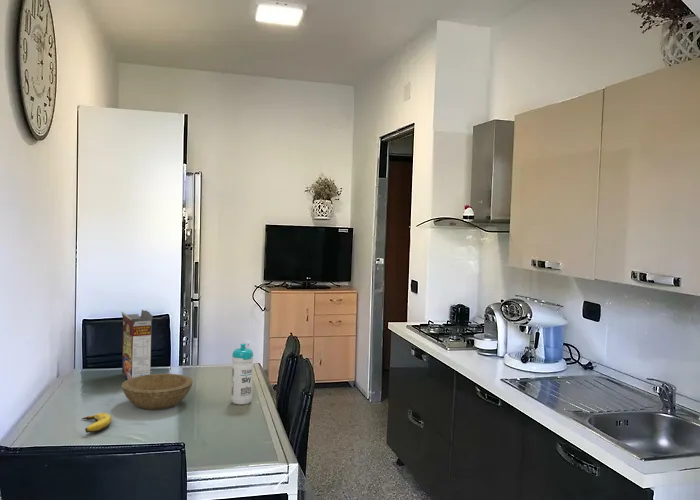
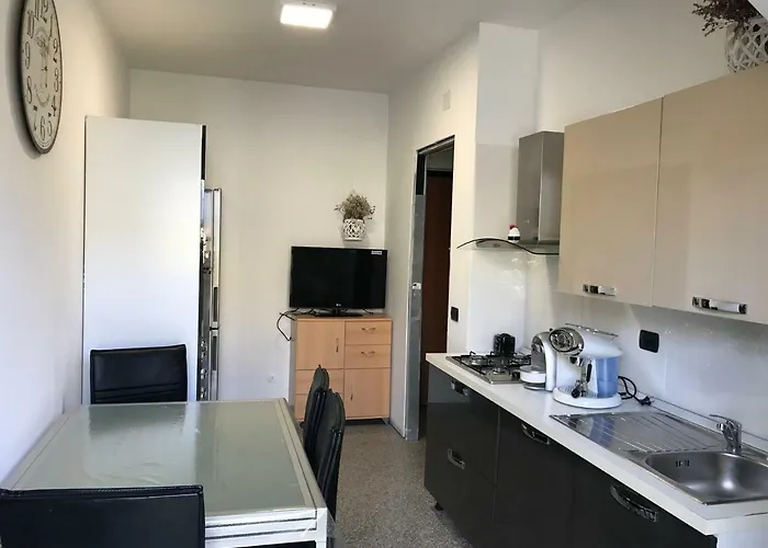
- water bottle (242, 372)
- cereal box (136, 344)
- bowl (157, 392)
- banana (96, 420)
